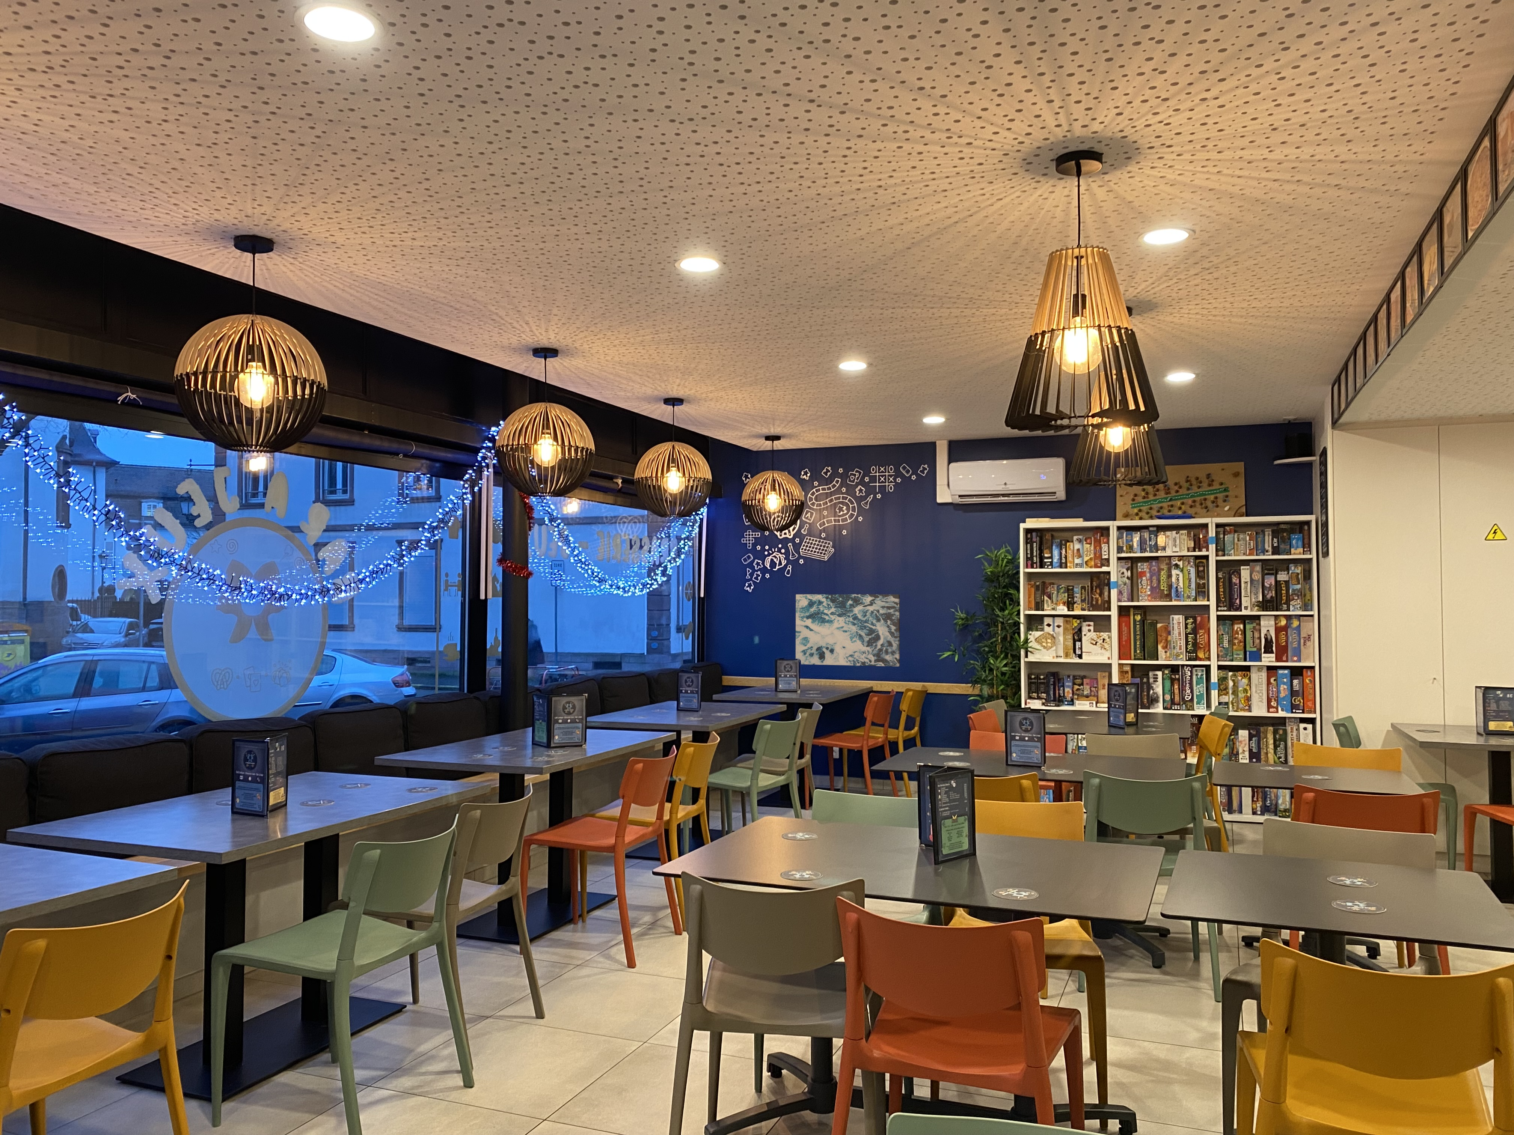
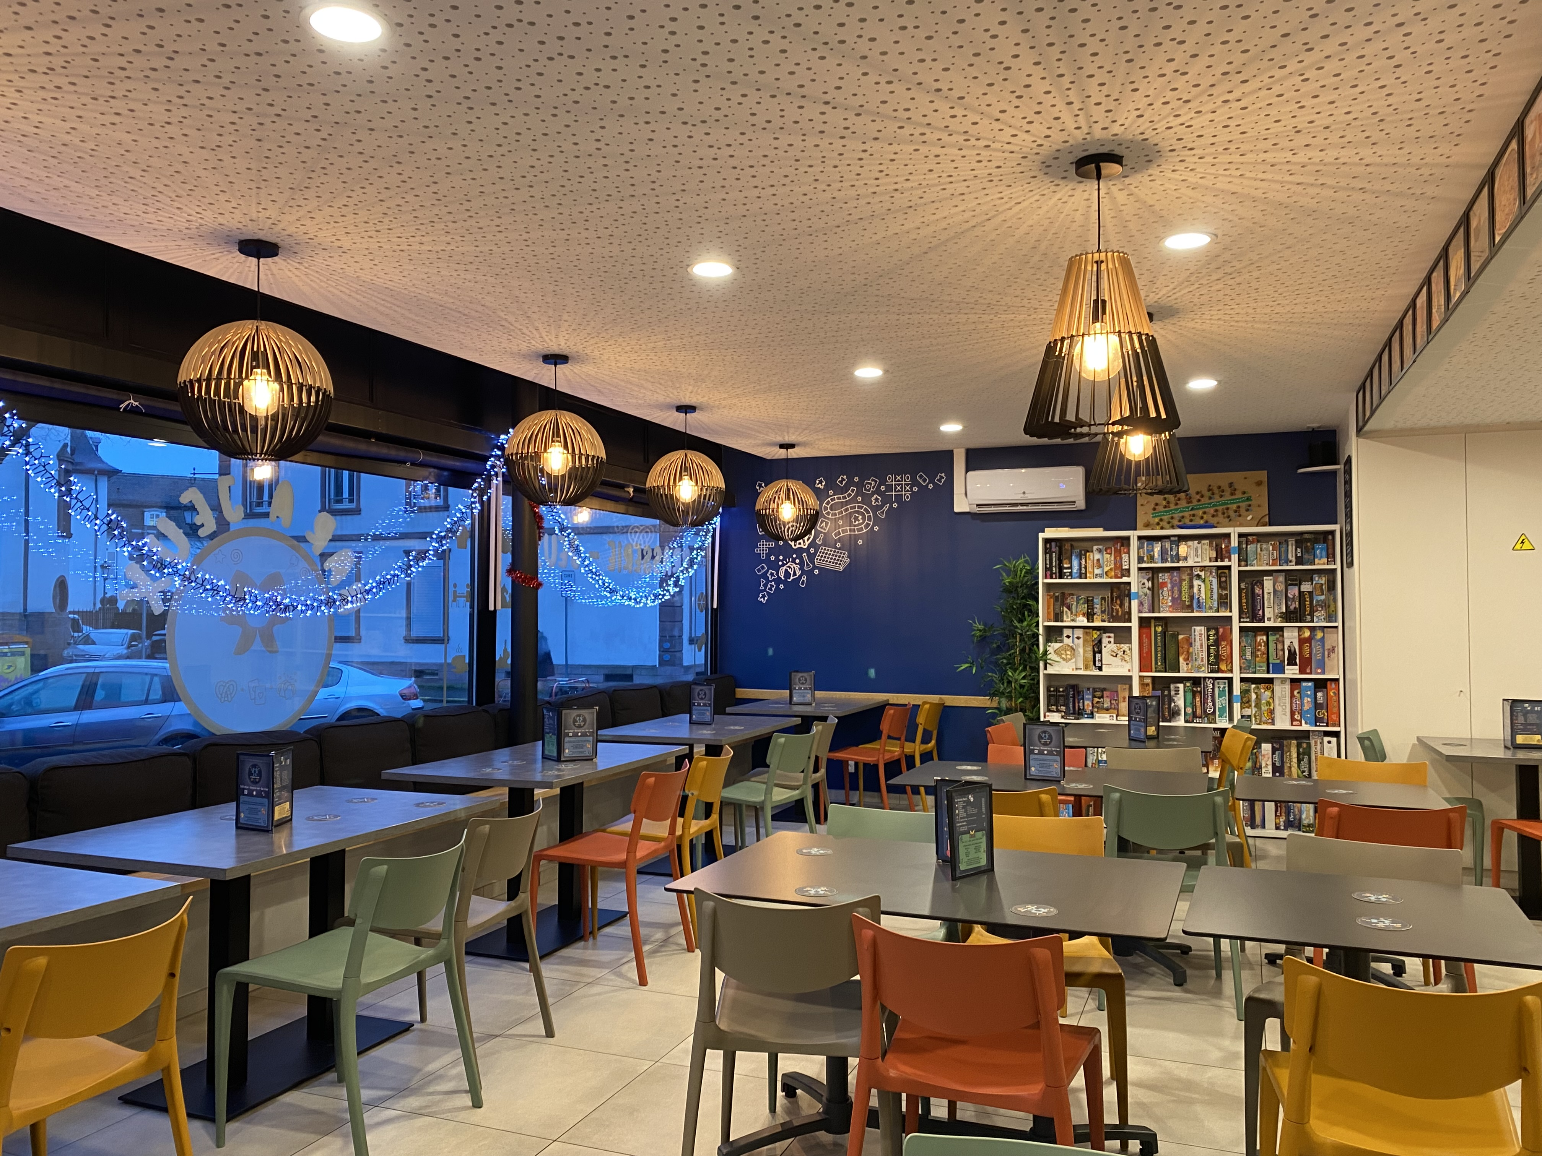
- wall art (846, 629)
